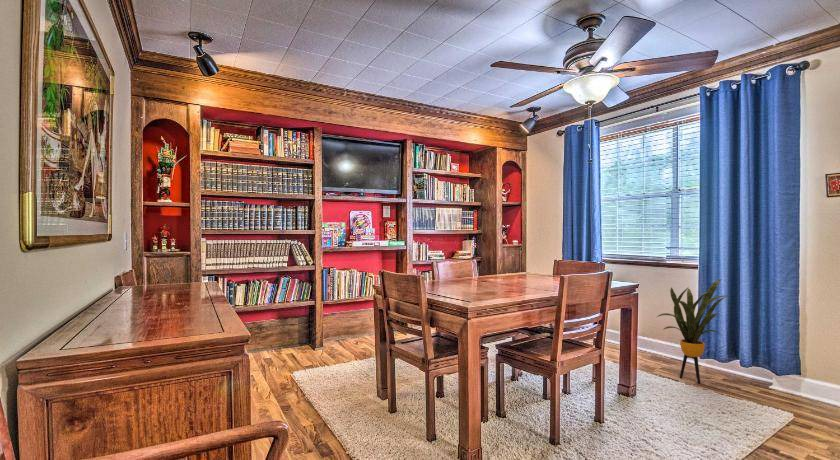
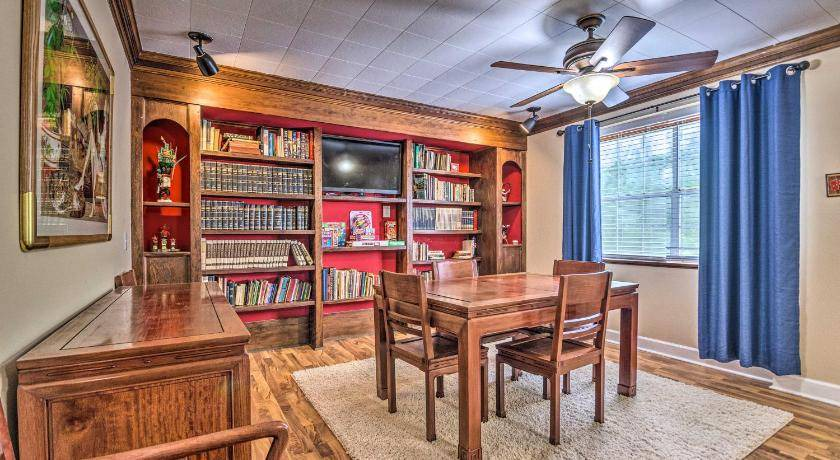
- house plant (699, 331)
